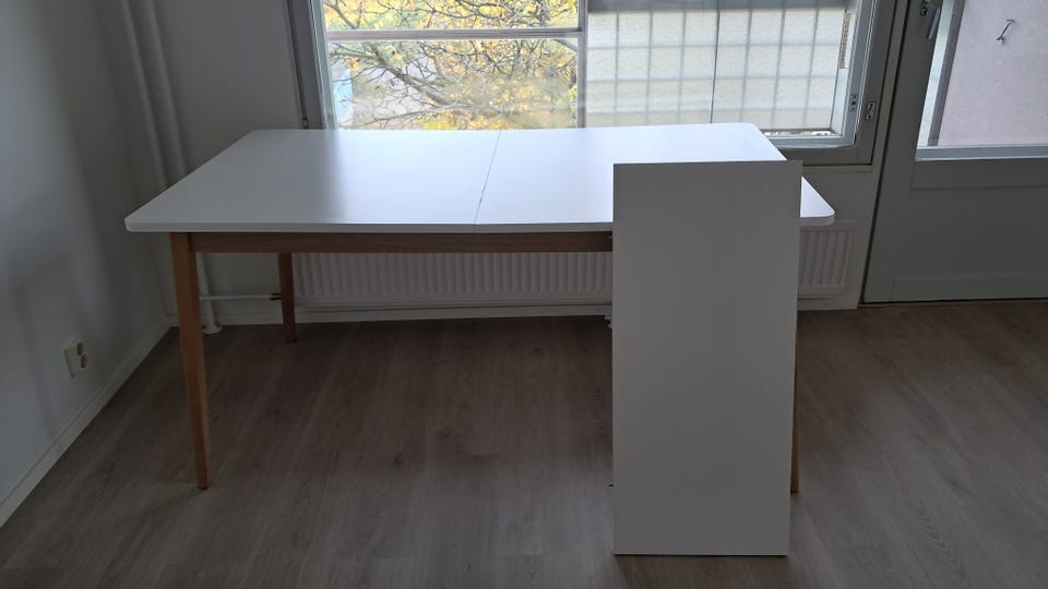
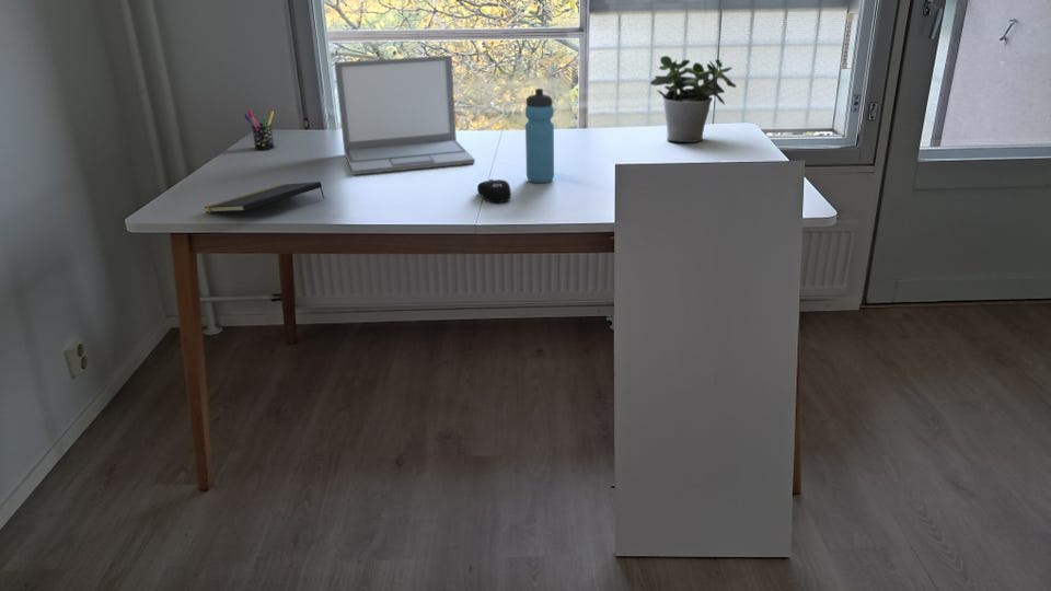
+ notepad (264, 196)
+ laptop (404, 112)
+ pen holder (261, 128)
+ computer mouse (495, 188)
+ water bottle (540, 135)
+ potted plant (689, 96)
